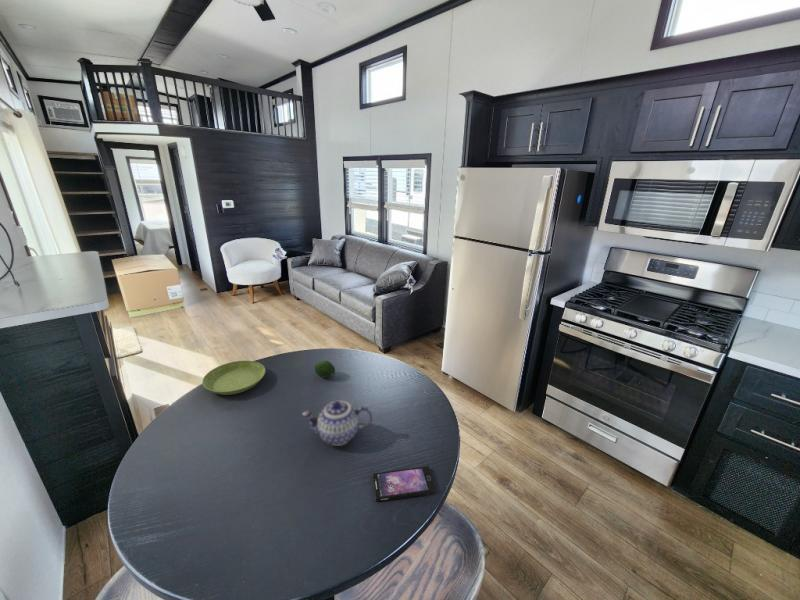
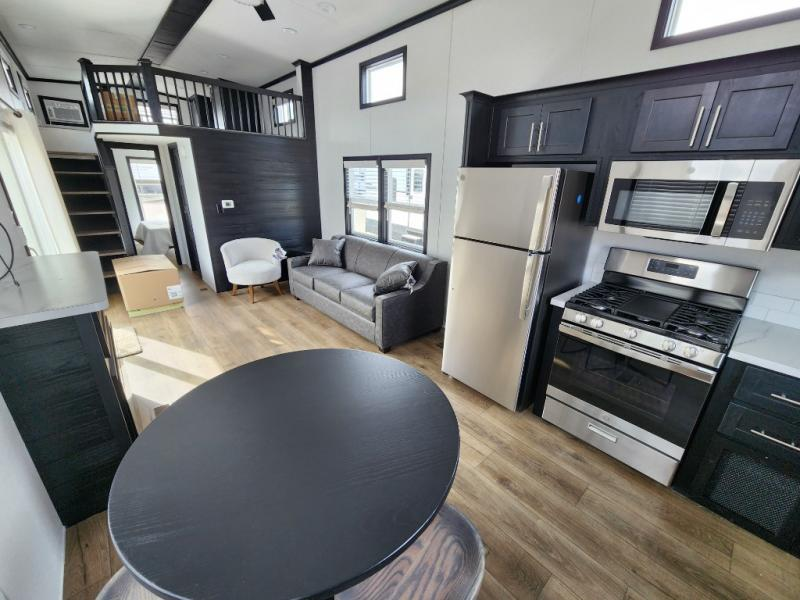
- fruit (325, 368)
- smartphone (403, 482)
- teapot (337, 419)
- saucer (235, 378)
